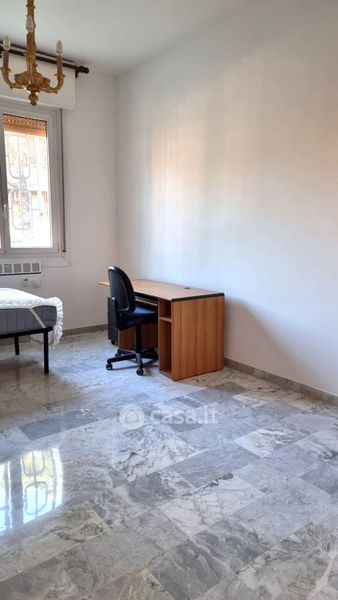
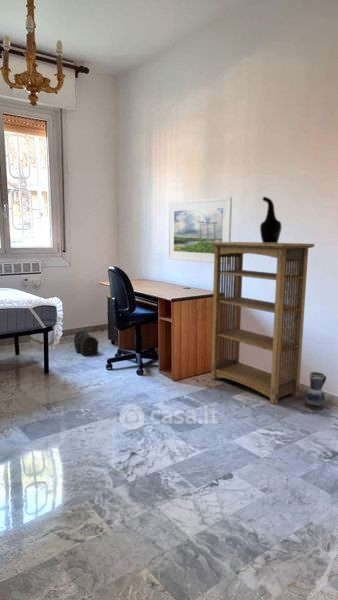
+ ceramic jug (317, 389)
+ decorative vase (271, 219)
+ treasure chest (85, 342)
+ bookshelf (256, 309)
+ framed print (196, 231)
